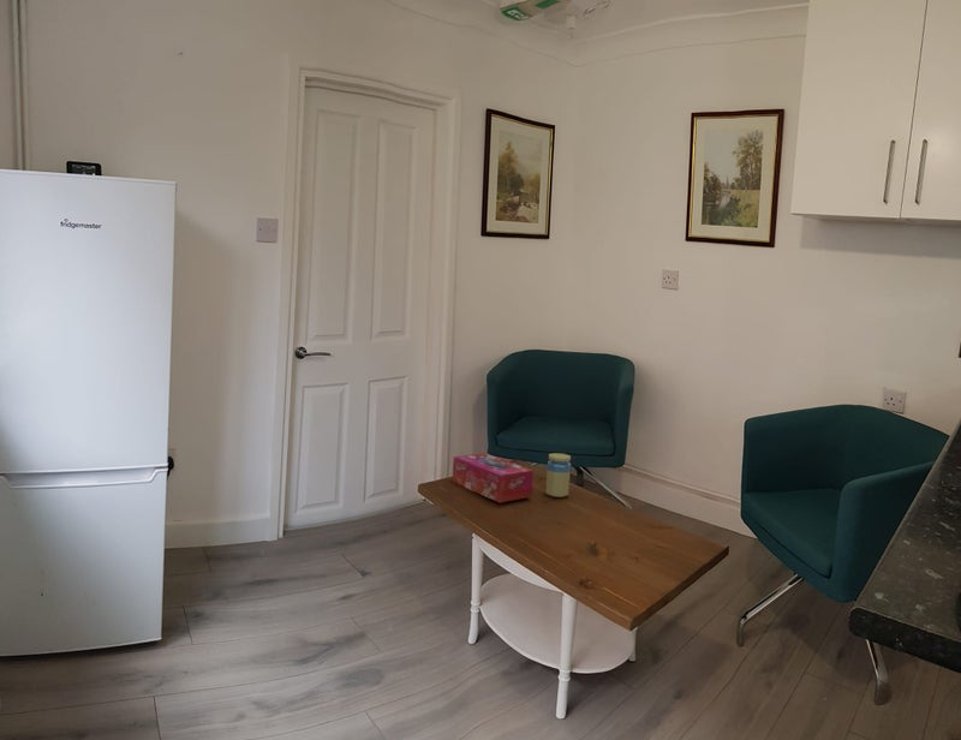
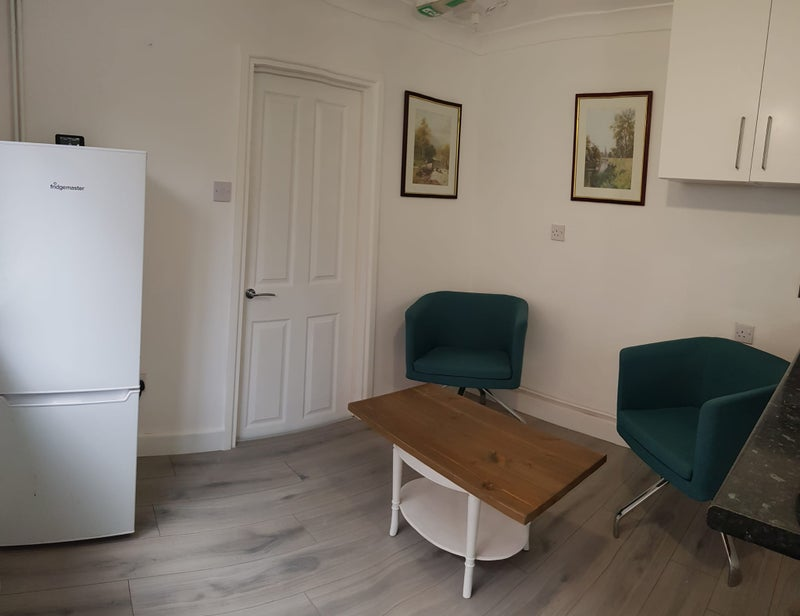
- jar (557, 475)
- tissue box (491, 476)
